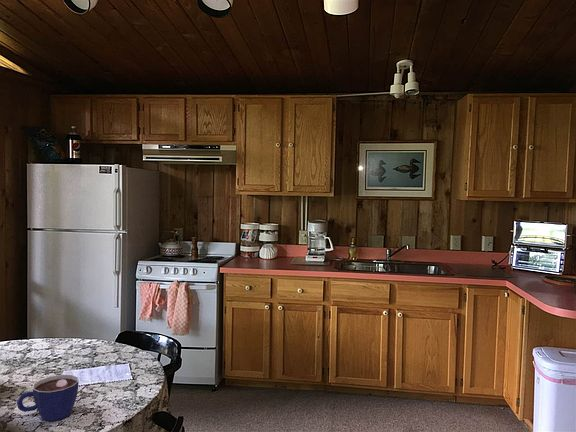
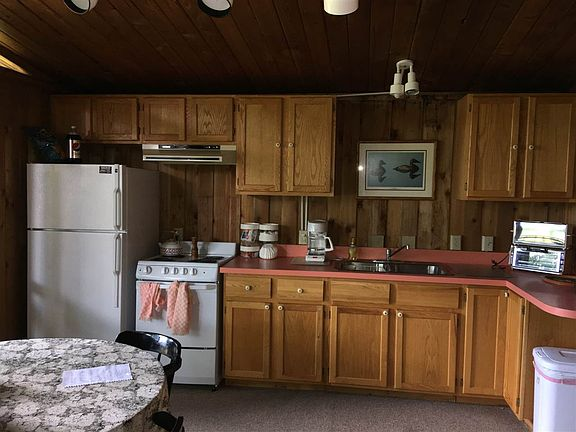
- cup (48, 399)
